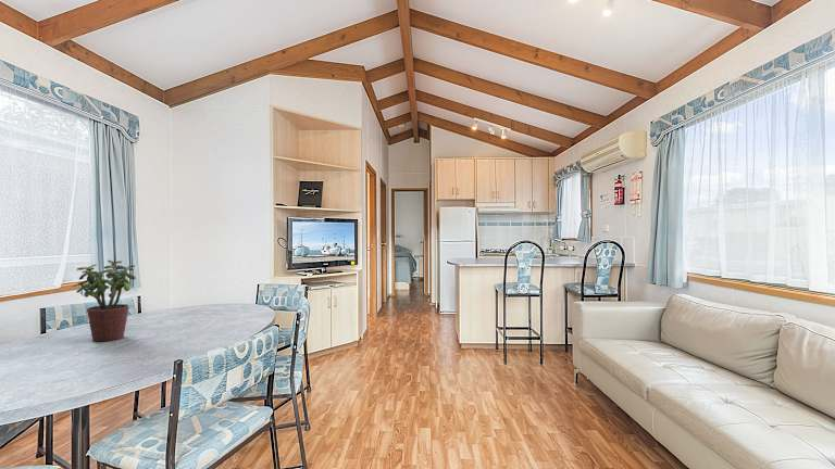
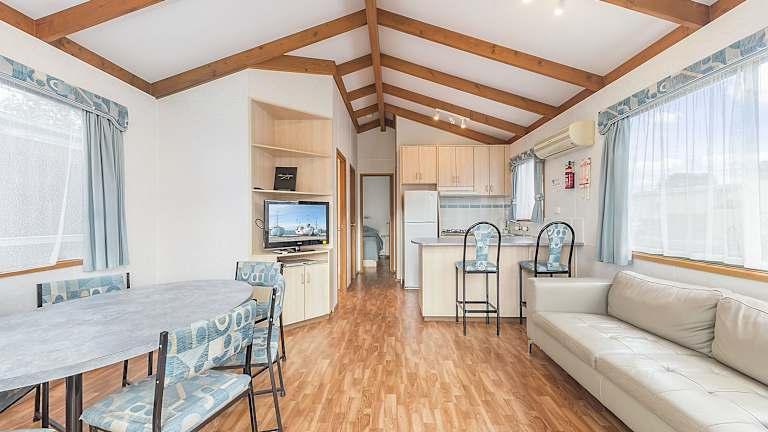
- potted plant (112, 299)
